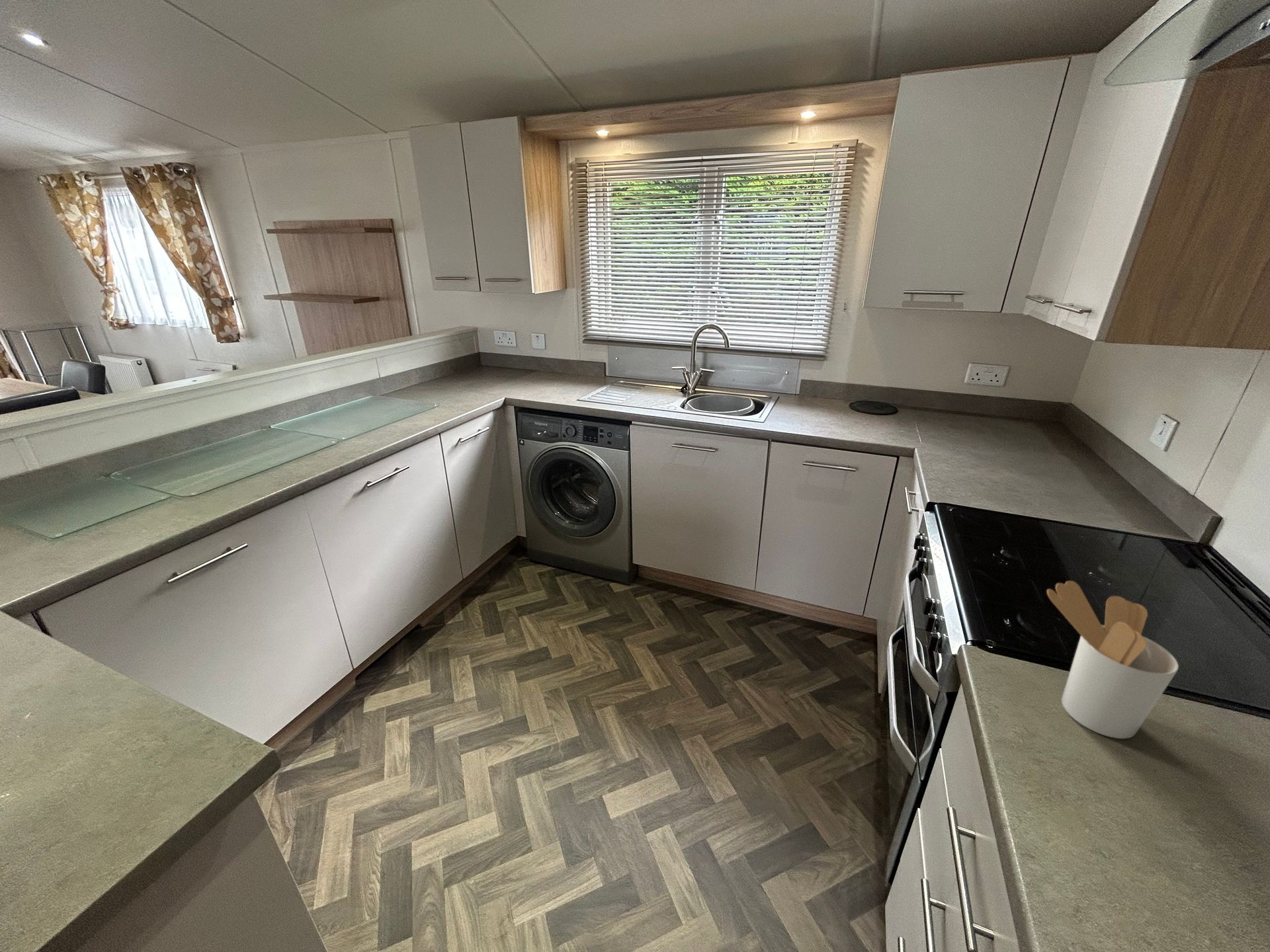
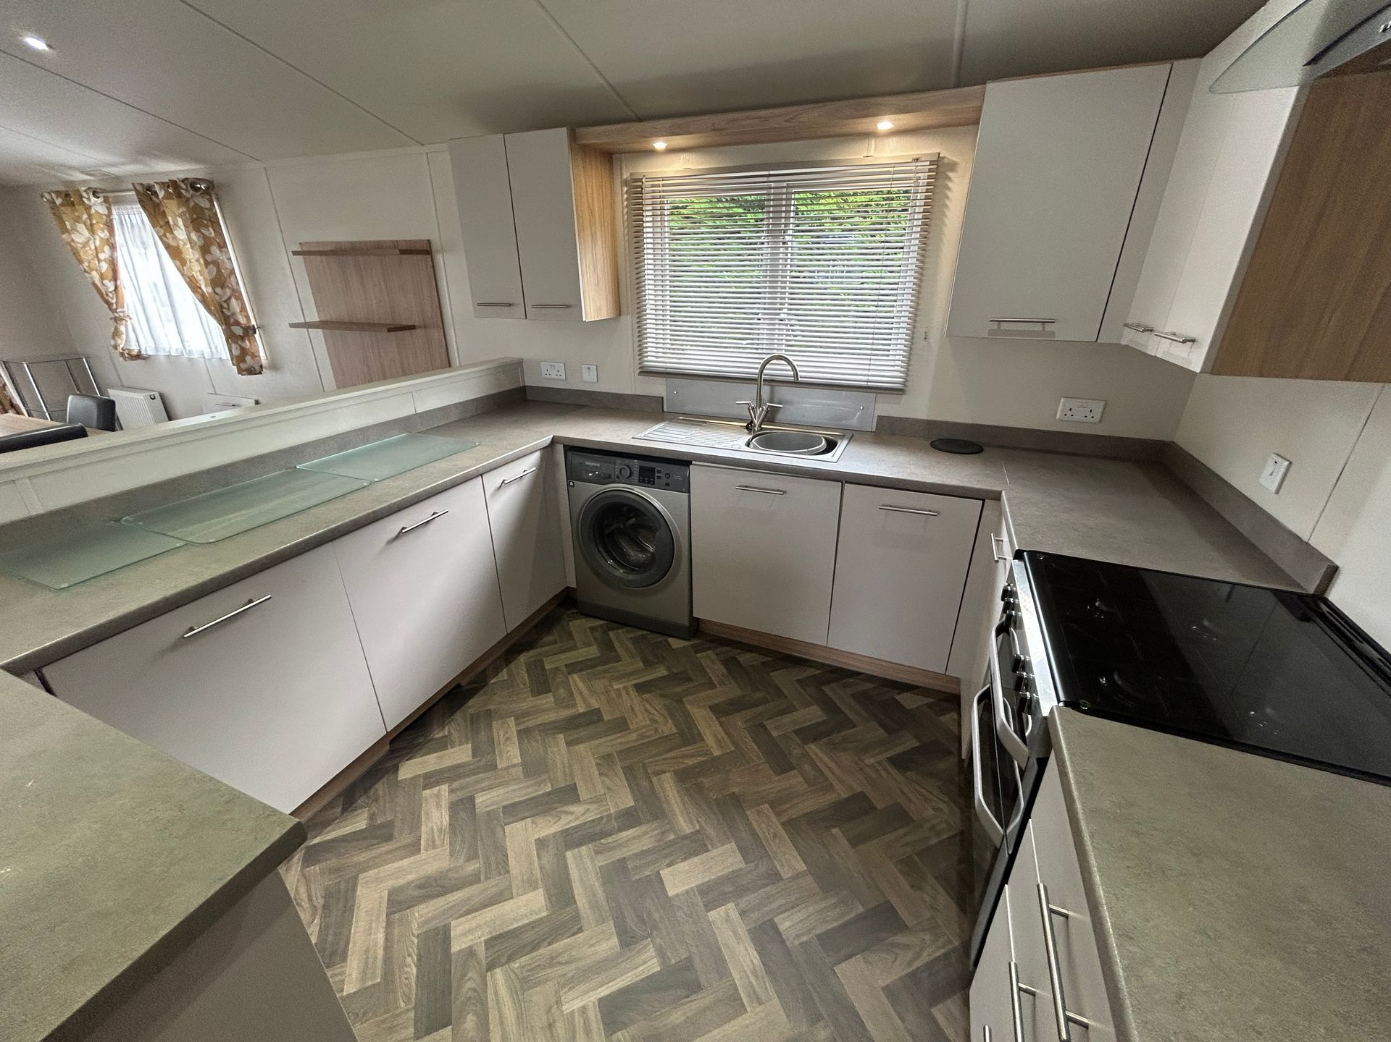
- utensil holder (1095, 655)
